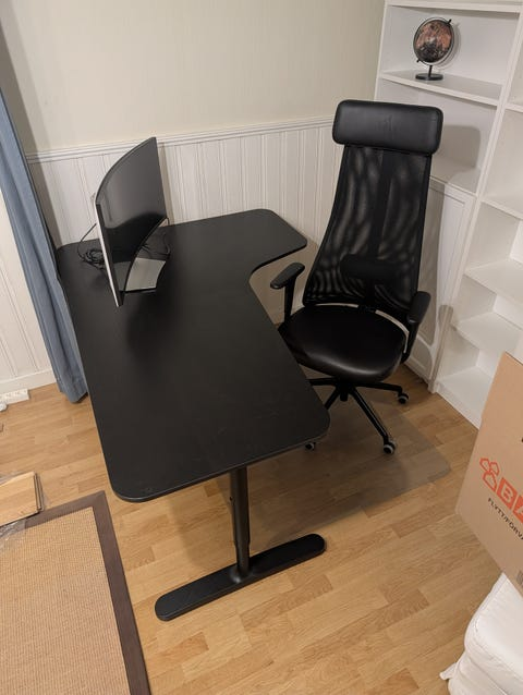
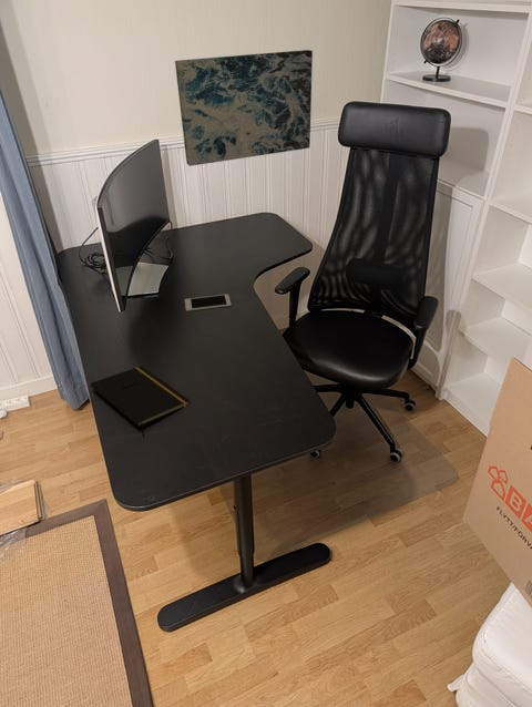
+ cell phone (207, 301)
+ wall art (248, 107)
+ notepad (140, 393)
